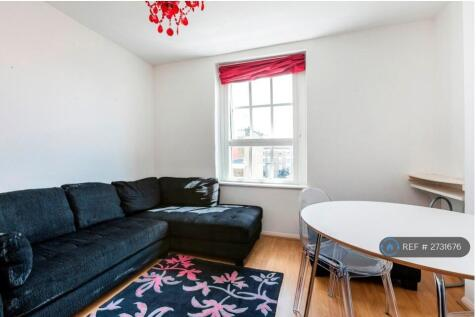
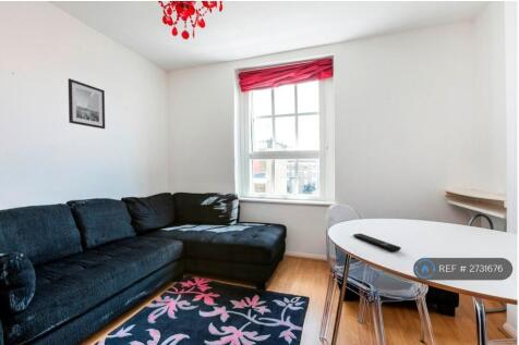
+ wall art (87, 106)
+ remote control (374, 241)
